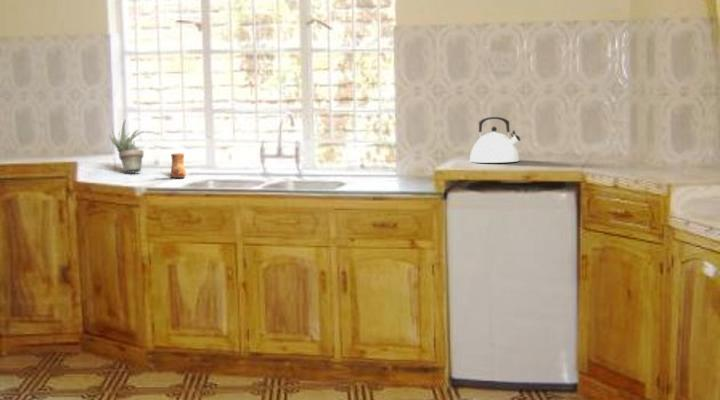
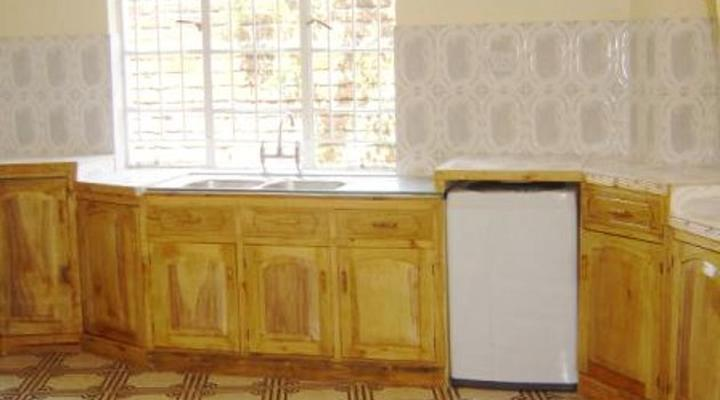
- cup (177, 165)
- kettle (495, 139)
- succulent plant (129, 145)
